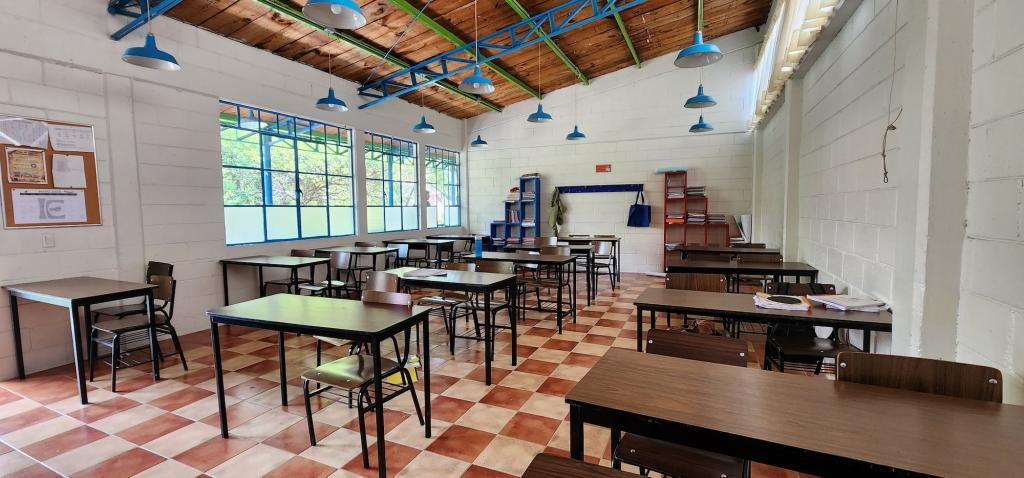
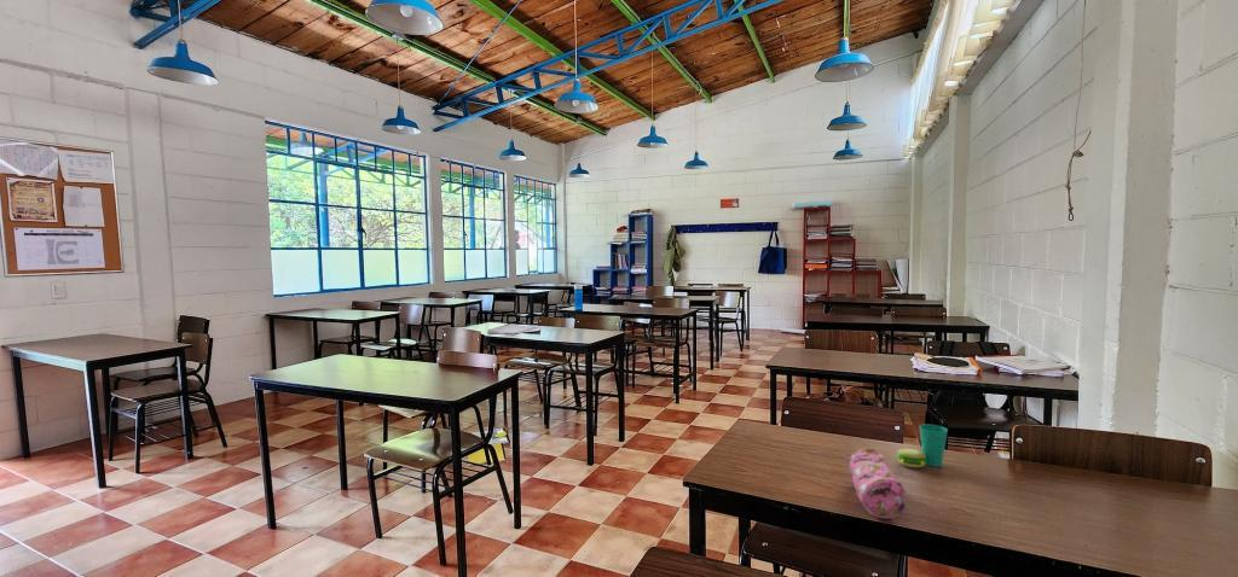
+ cup (921, 445)
+ pencil case (874, 480)
